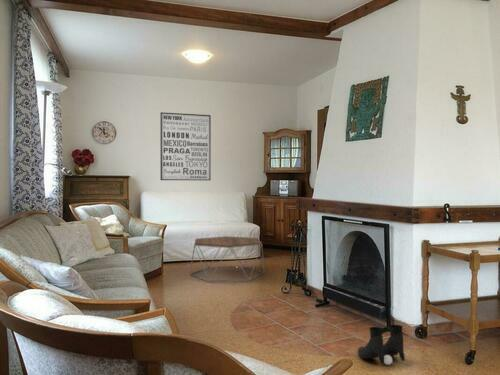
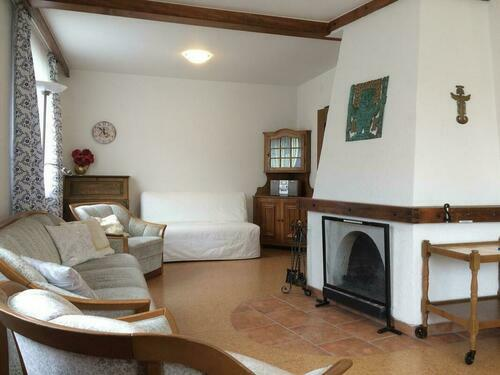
- wall art (185, 147)
- boots (380, 340)
- coffee table (224, 255)
